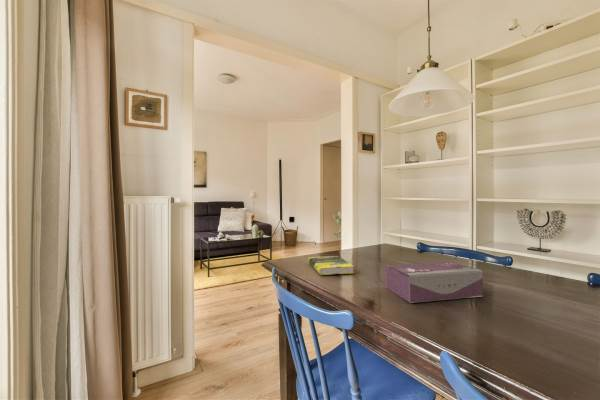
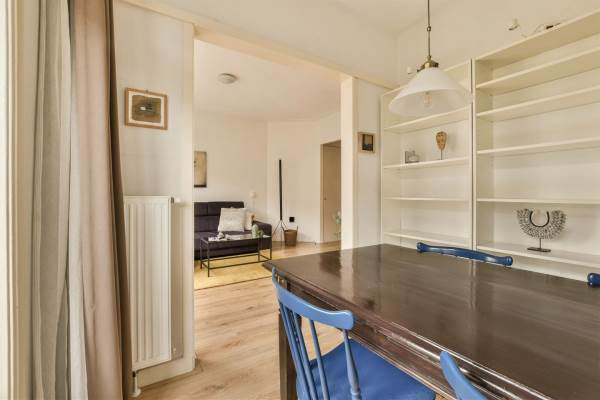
- book (329, 264)
- tissue box (431, 279)
